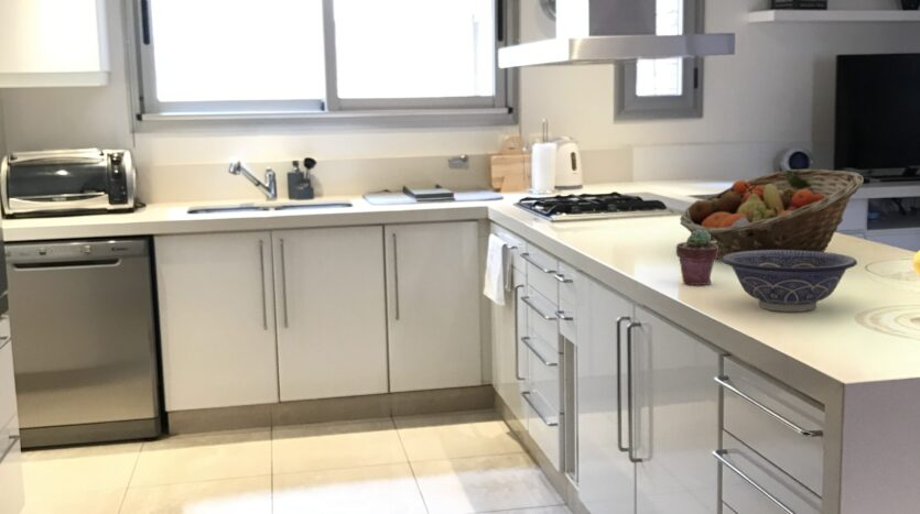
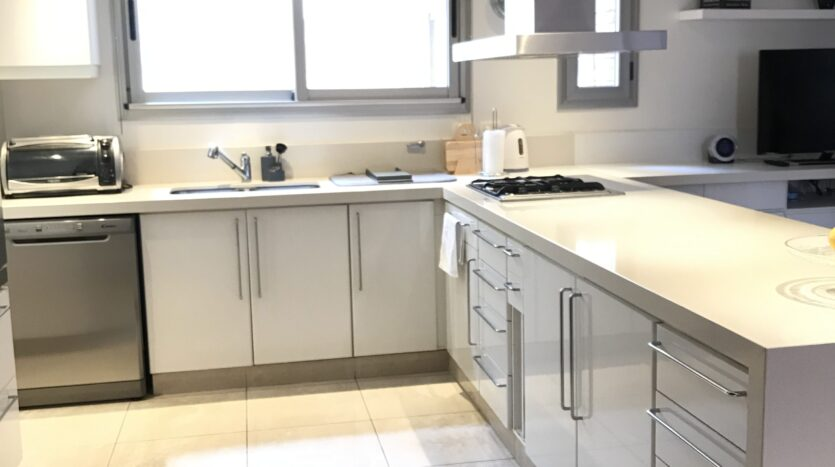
- decorative bowl (788, 282)
- potted succulent (696, 255)
- fruit basket (768, 214)
